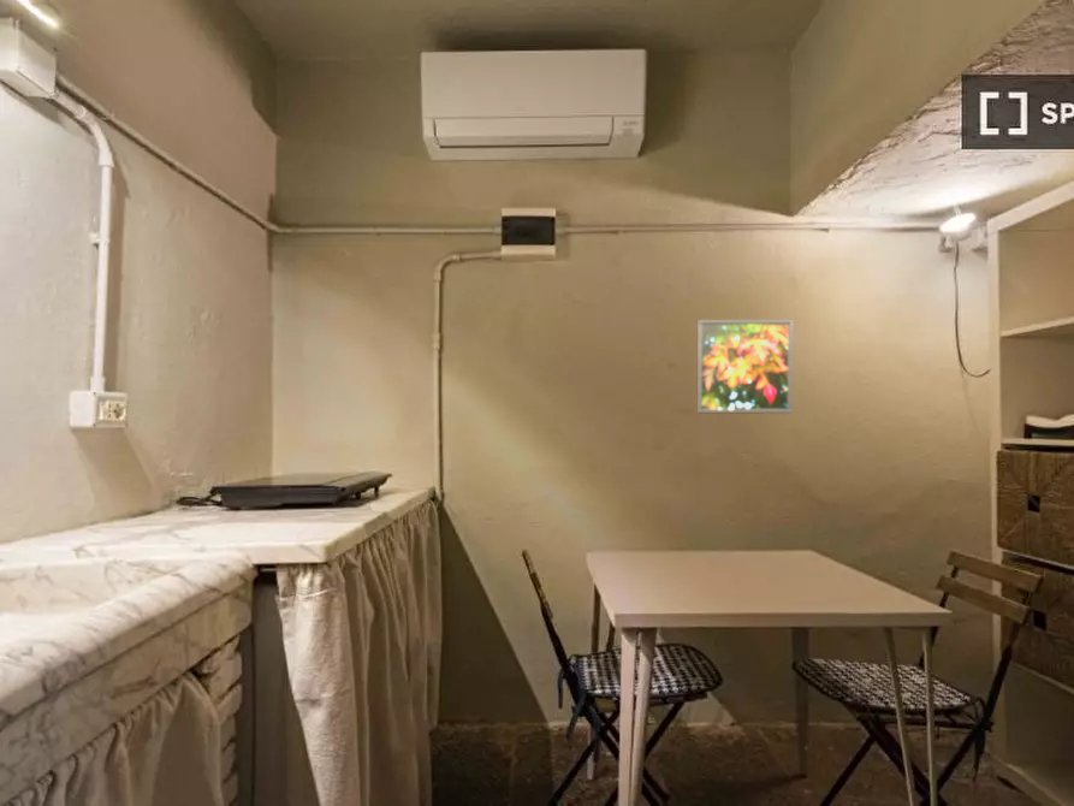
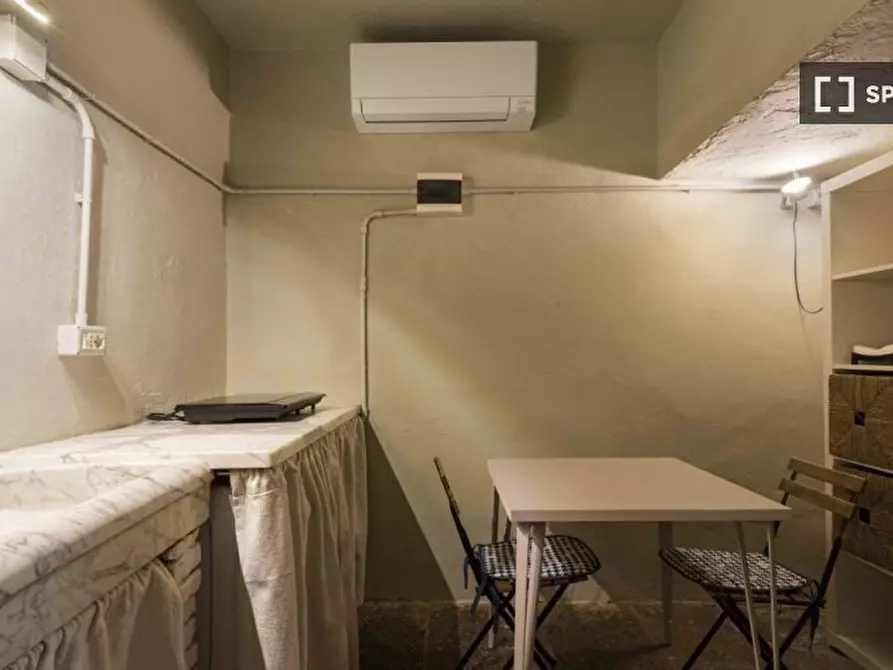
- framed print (744, 366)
